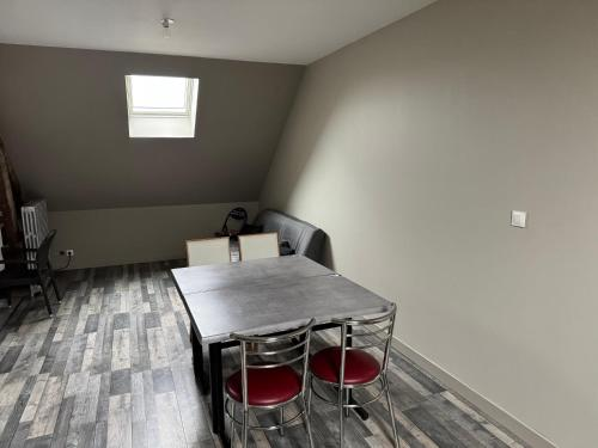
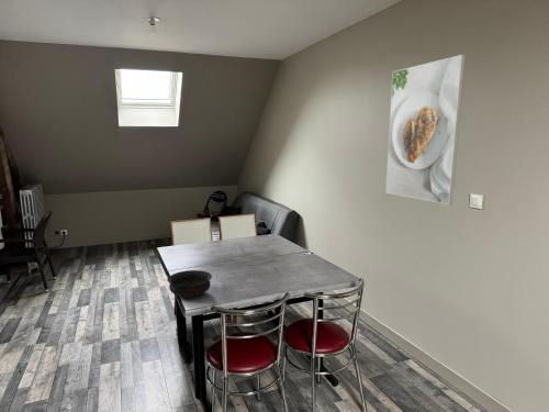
+ bowl (190, 286)
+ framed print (419, 133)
